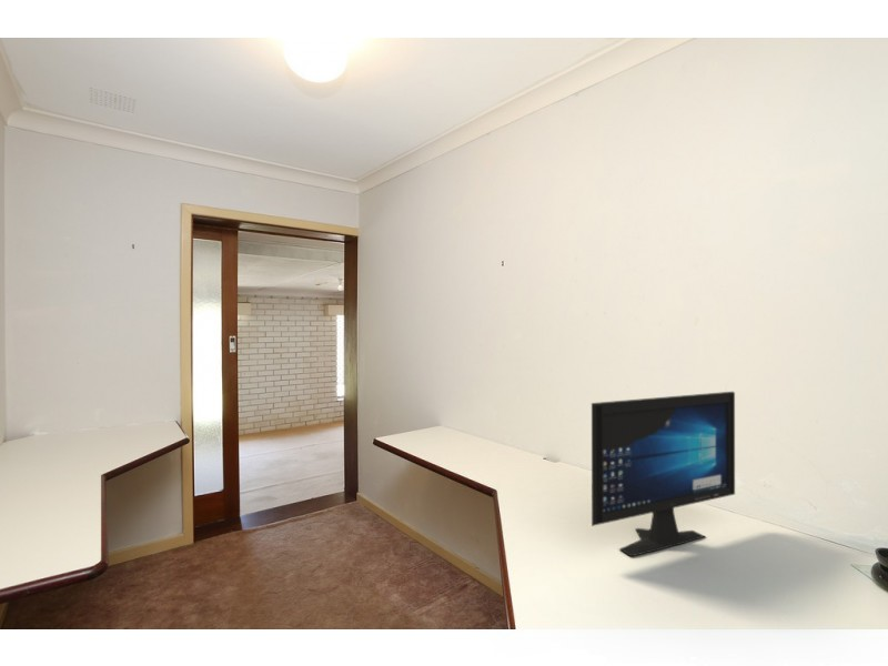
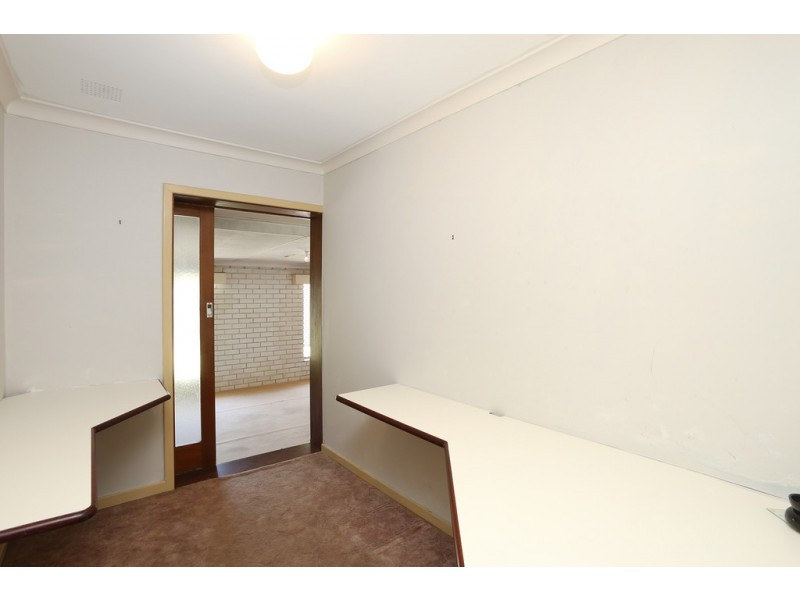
- computer monitor (653, 465)
